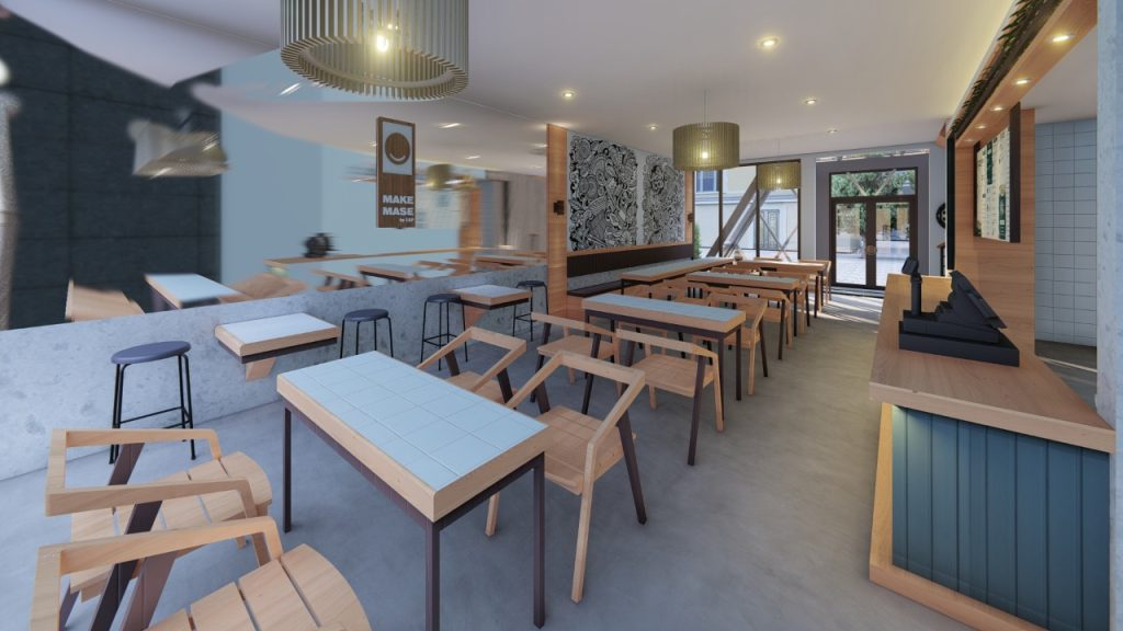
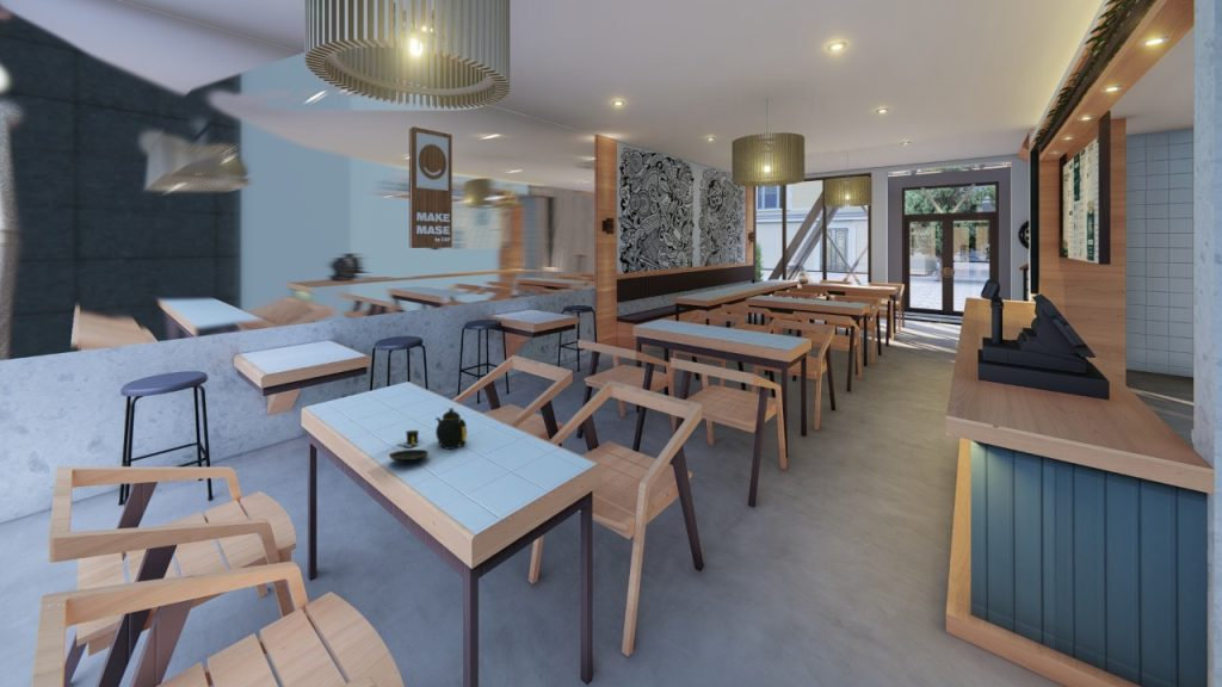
+ teapot (418, 431)
